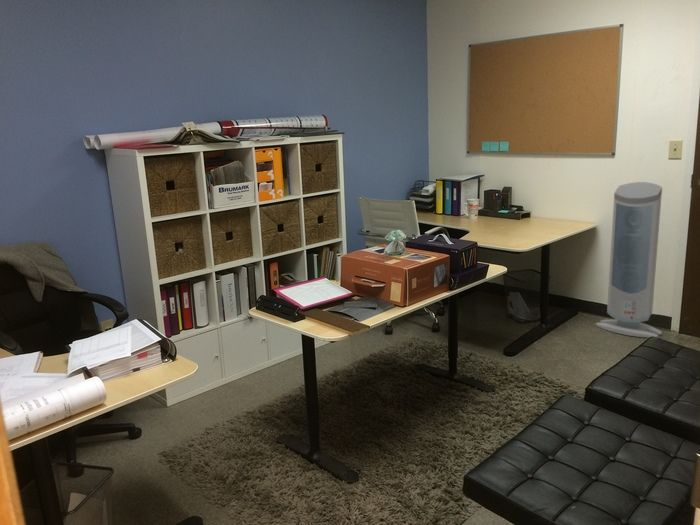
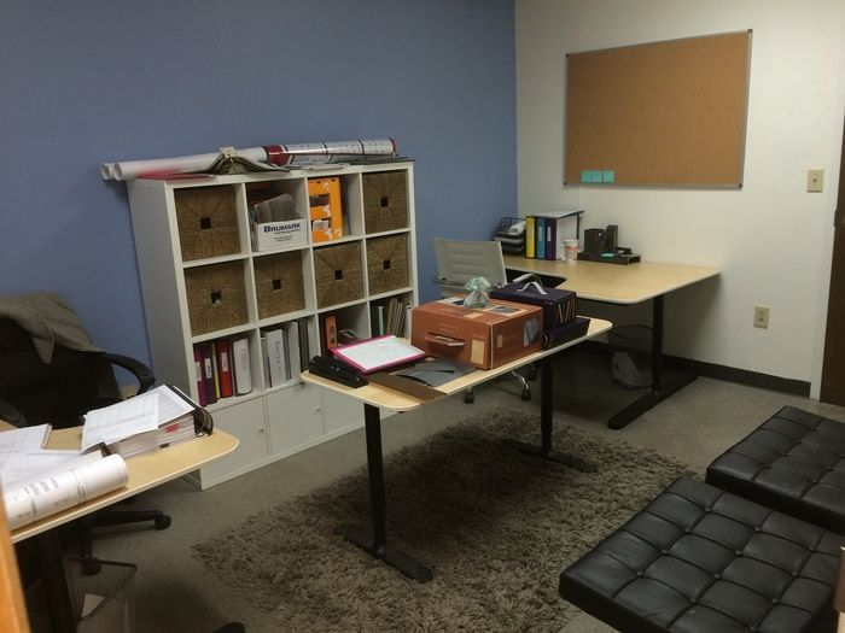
- air purifier (633, 258)
